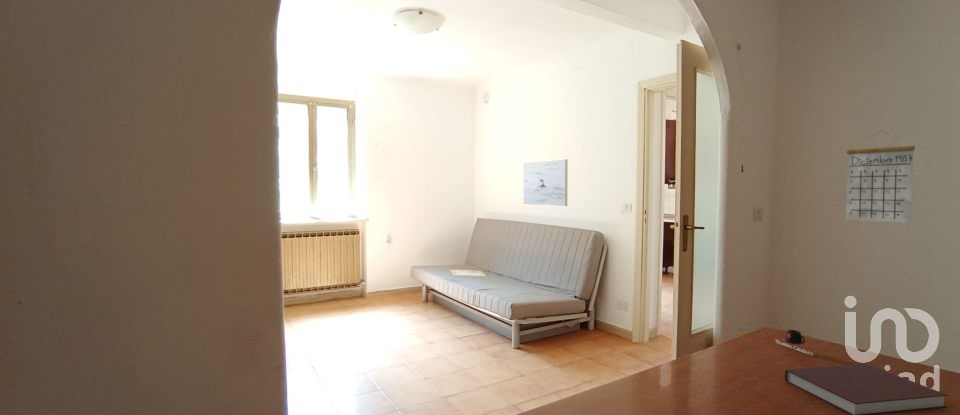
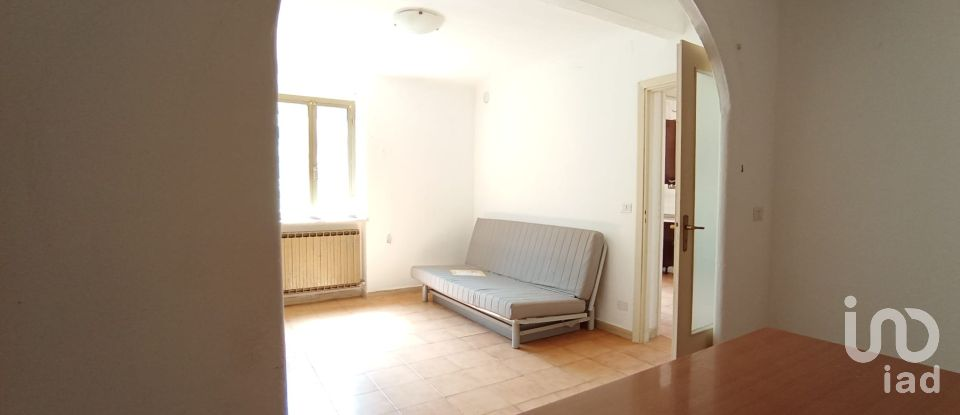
- mug (793, 340)
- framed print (544, 183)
- notebook (860, 387)
- calendar (878, 176)
